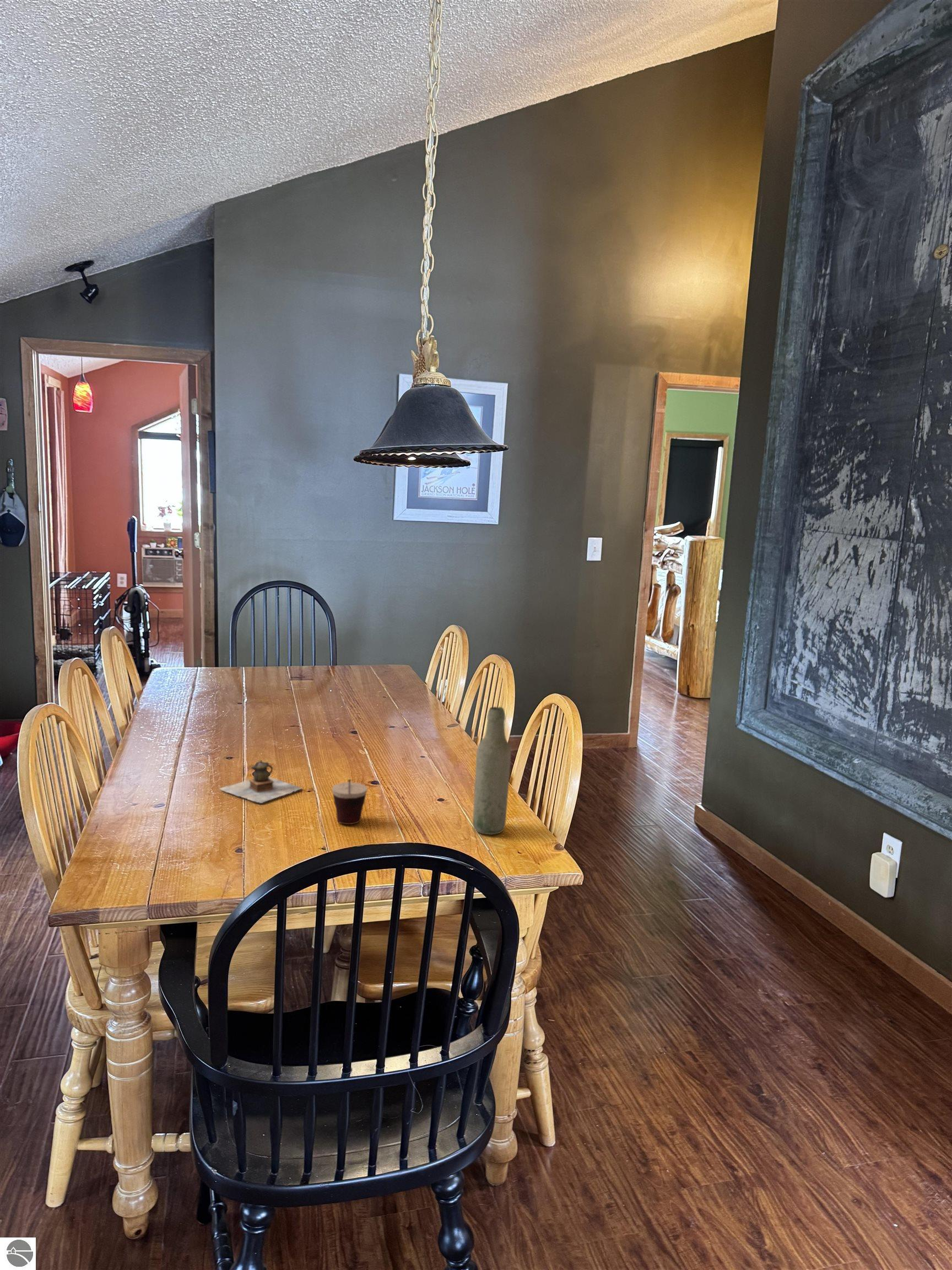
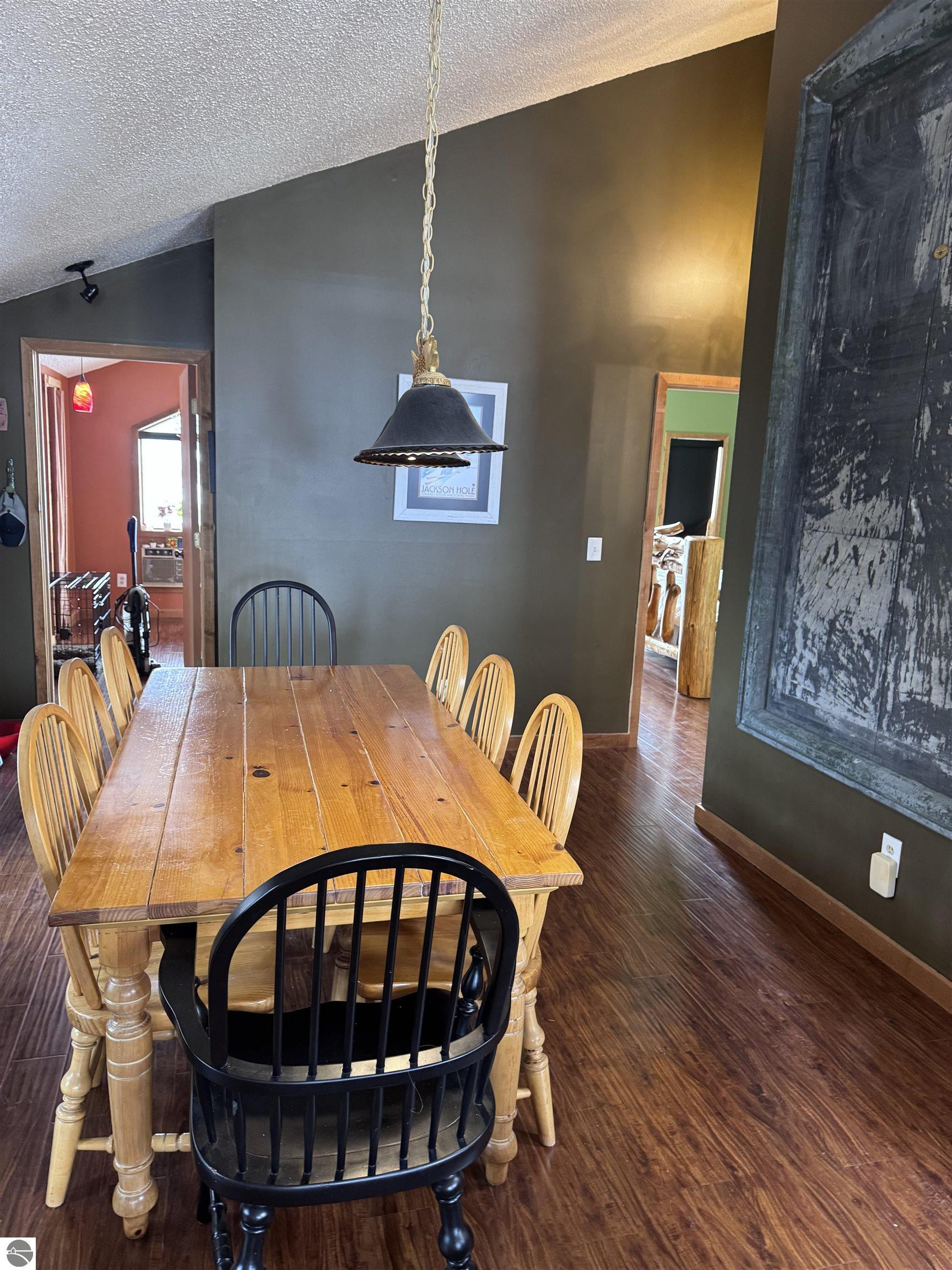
- teapot (261, 774)
- cup (349, 798)
- bottle (493, 769)
